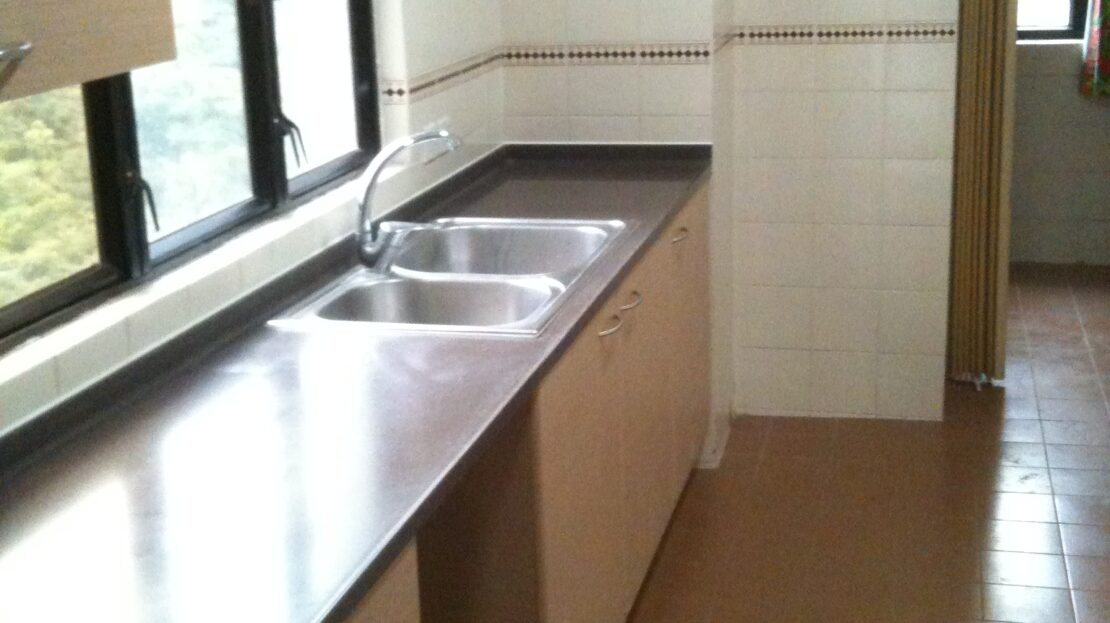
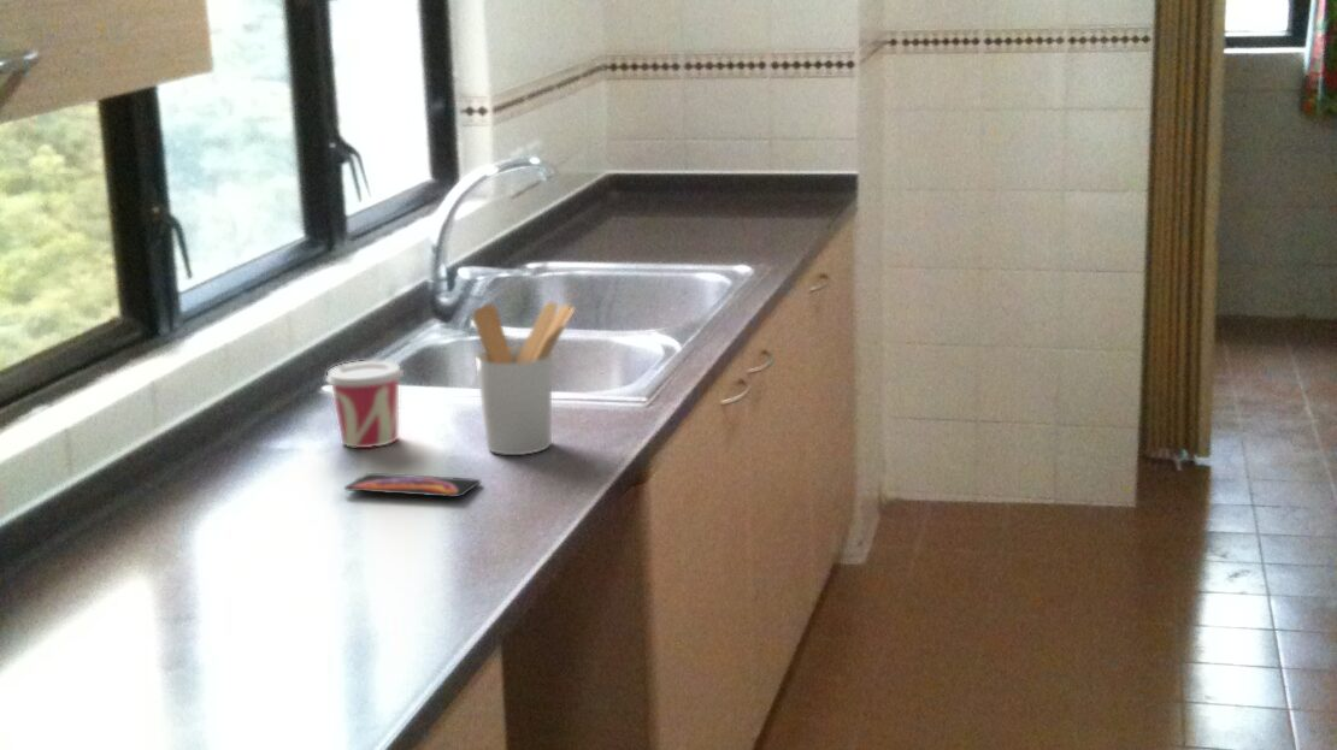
+ smartphone (412, 484)
+ cup (366, 404)
+ utensil holder (529, 373)
